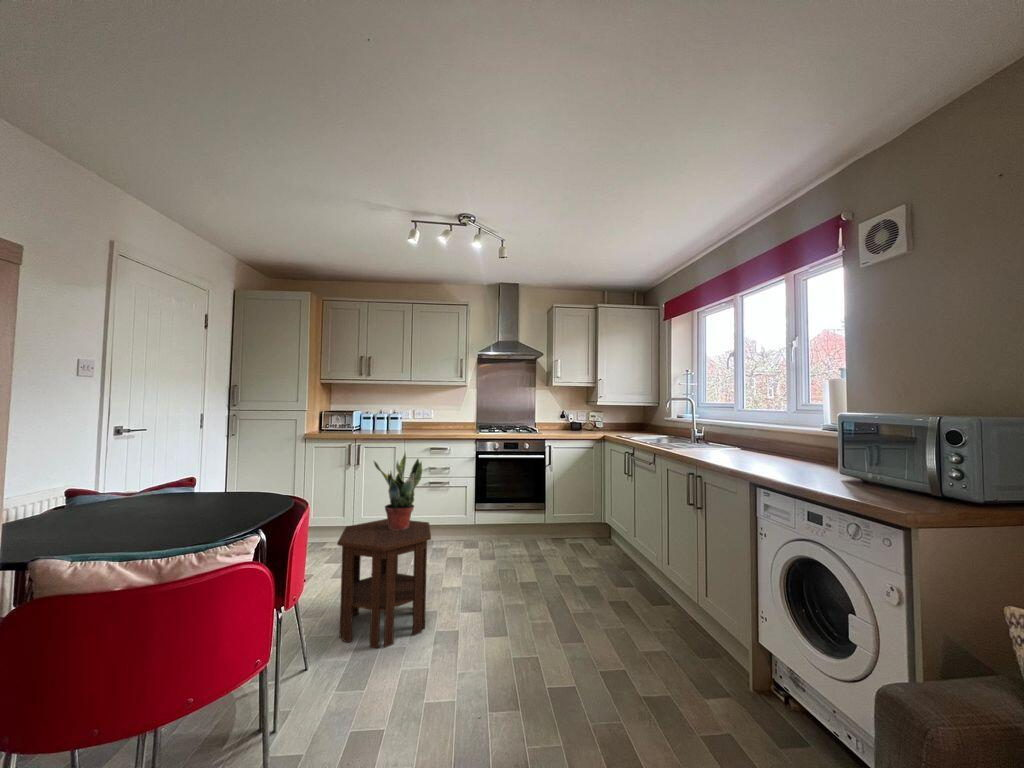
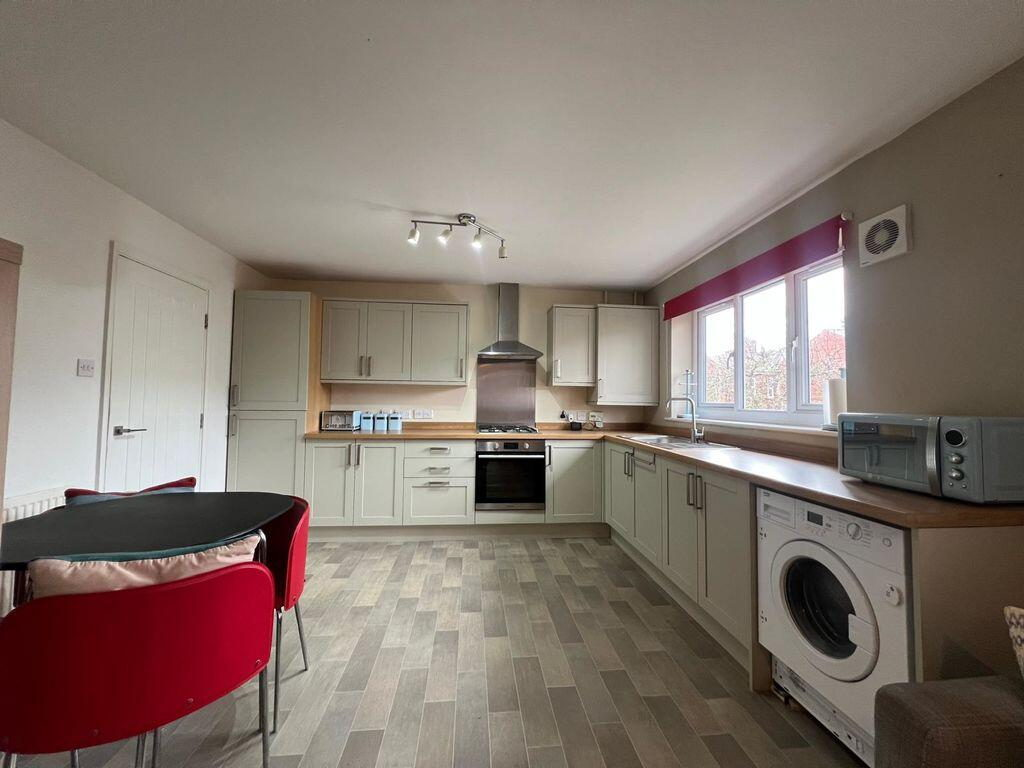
- potted plant (395, 487)
- side table (385, 576)
